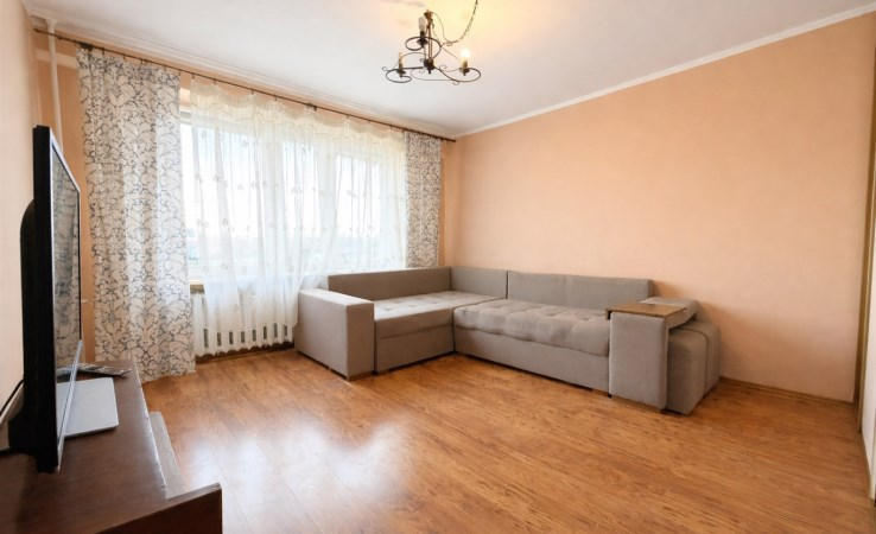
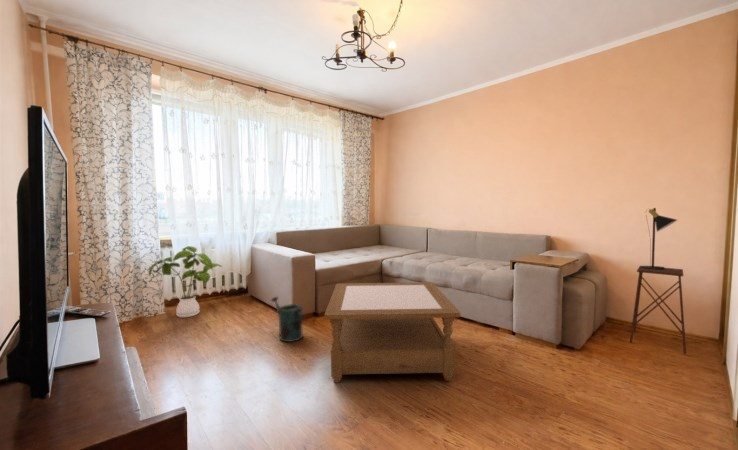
+ watering can (287, 318)
+ coffee table (388, 325)
+ house plant (193, 281)
+ side table (658, 305)
+ table lamp (654, 238)
